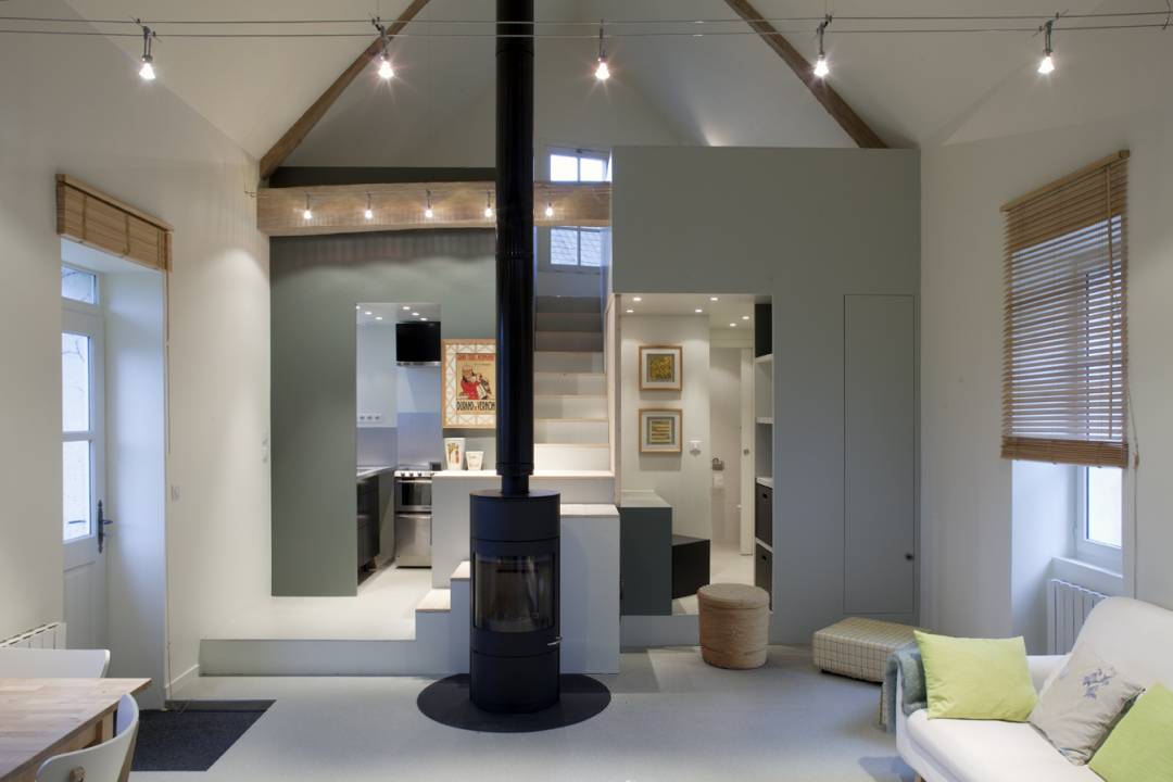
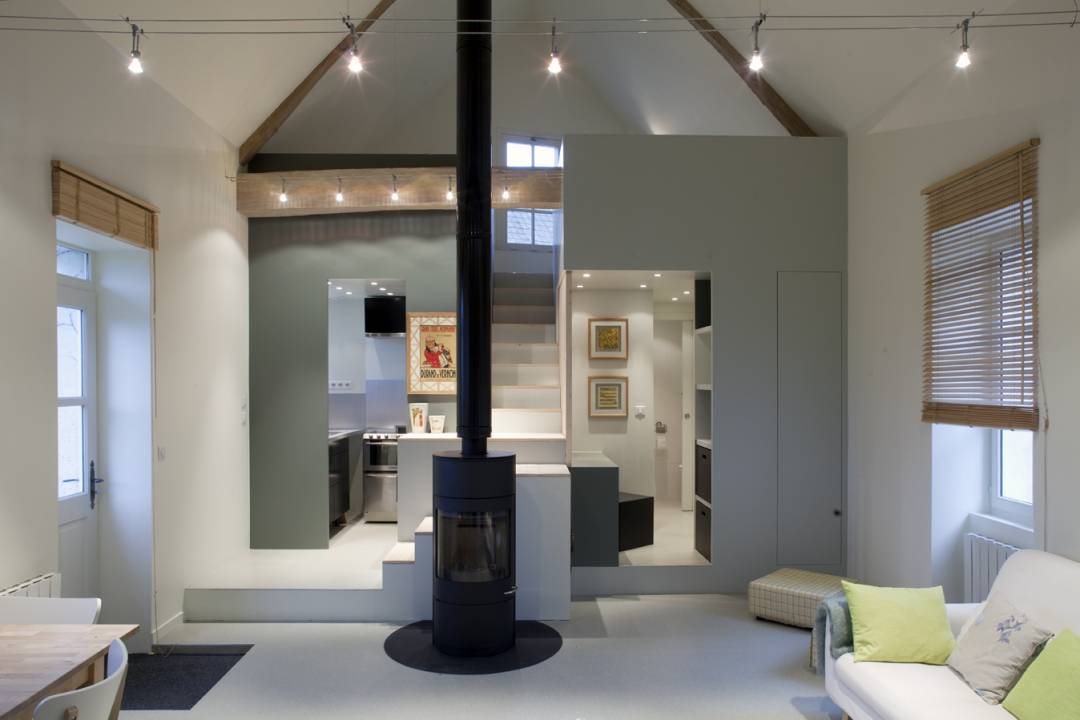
- woven basket (732, 625)
